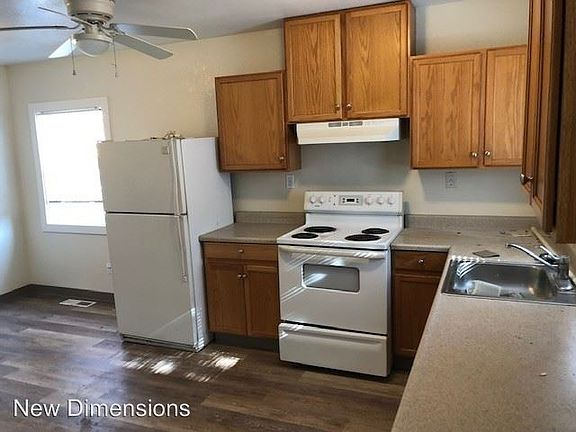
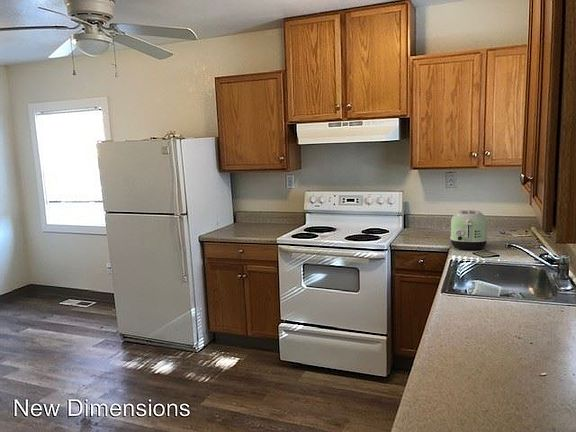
+ toaster (468, 229)
